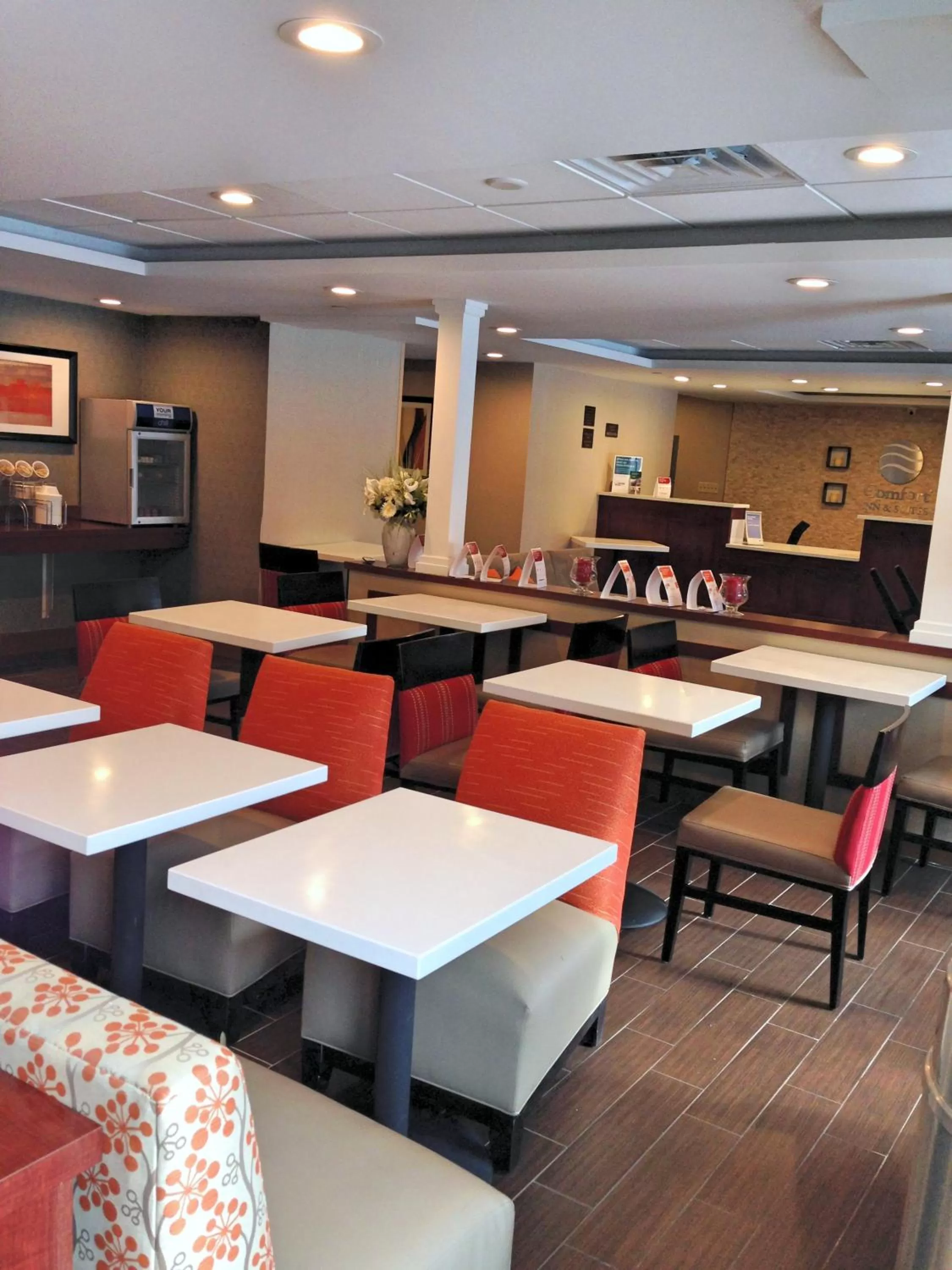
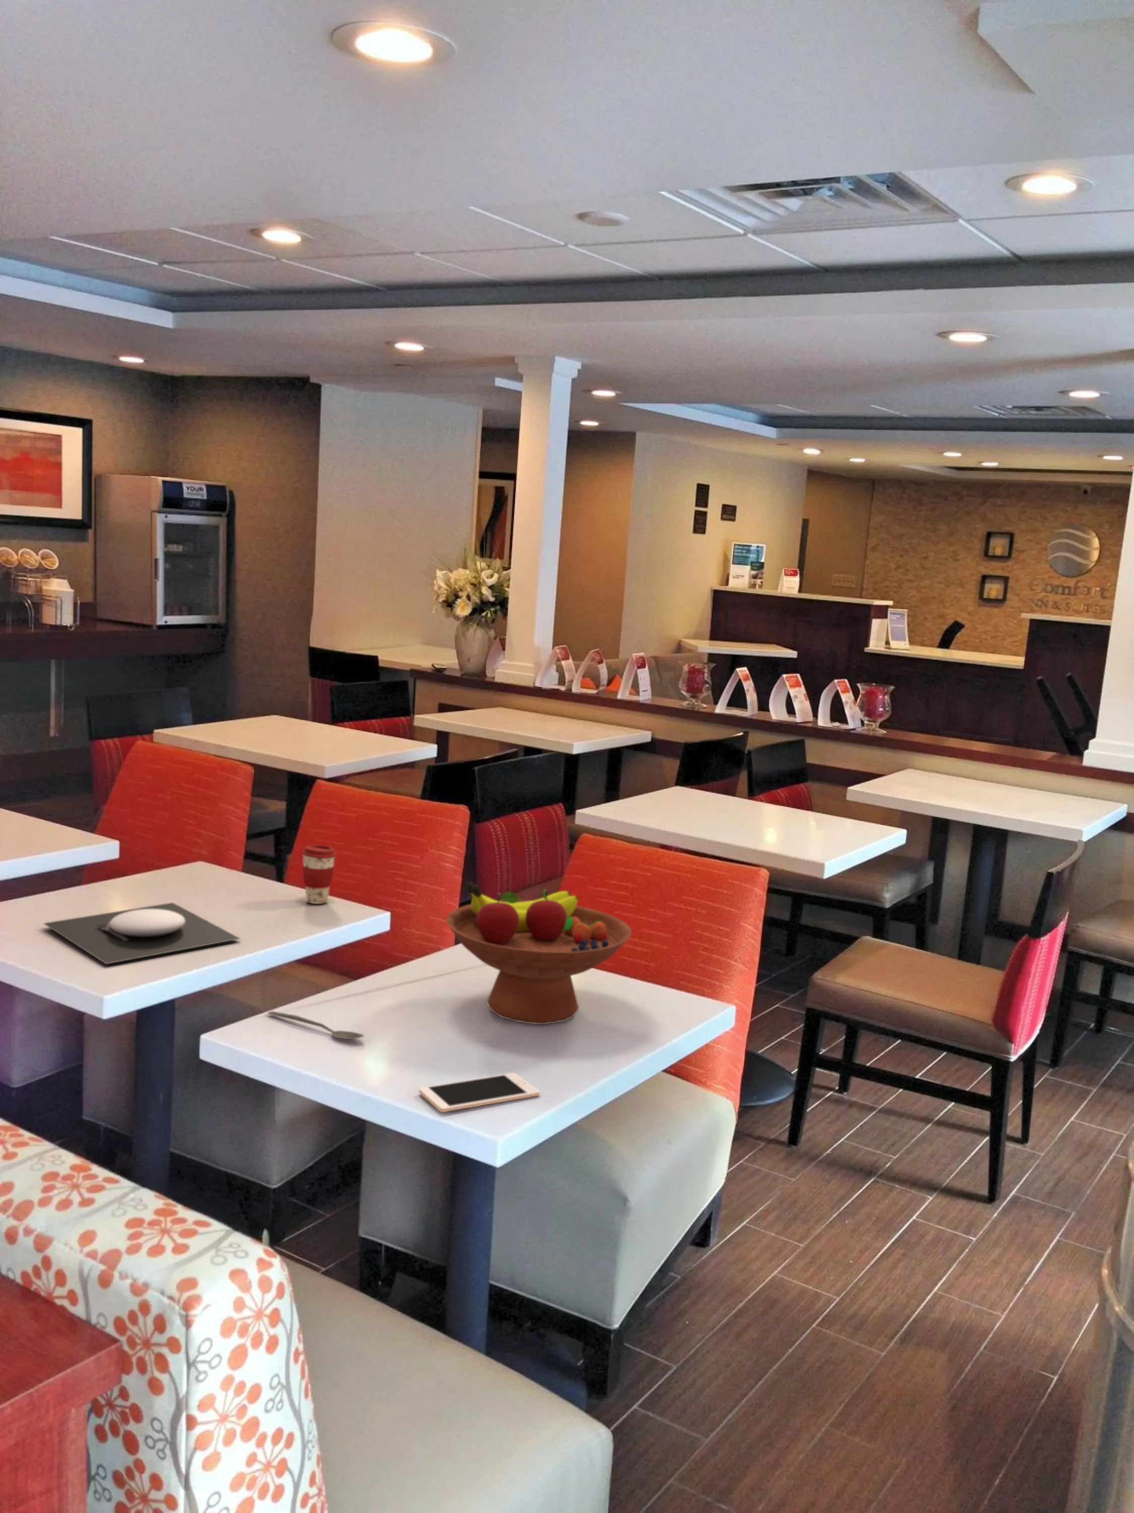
+ fruit bowl (537, 951)
+ plate (142, 922)
+ coffee cup (318, 874)
+ spoon (314, 1025)
+ cell phone (479, 1091)
